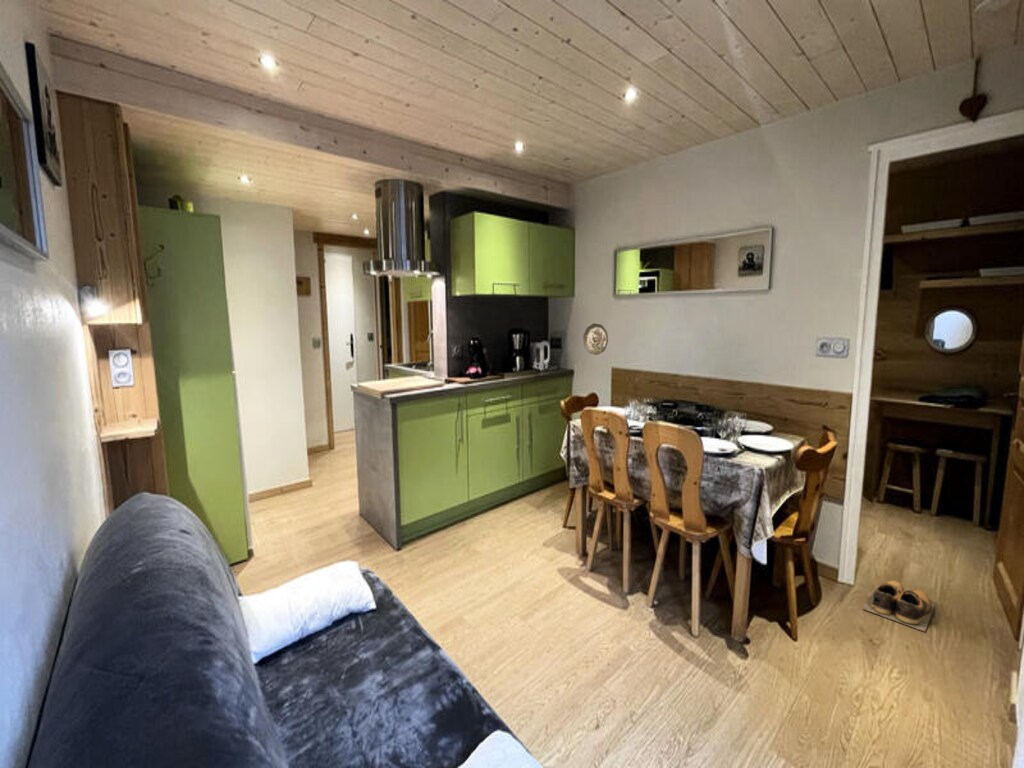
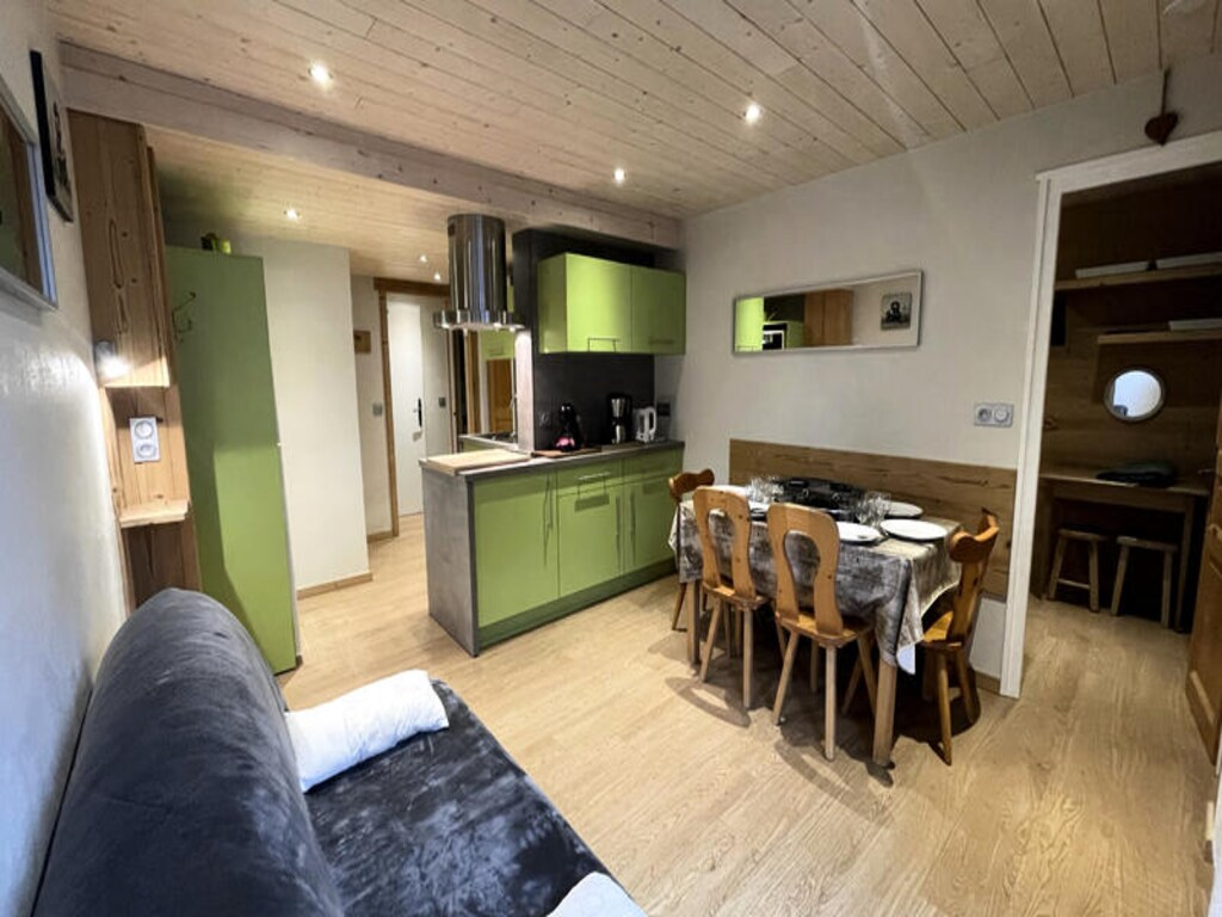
- shoes (899, 596)
- decorative plate (596, 339)
